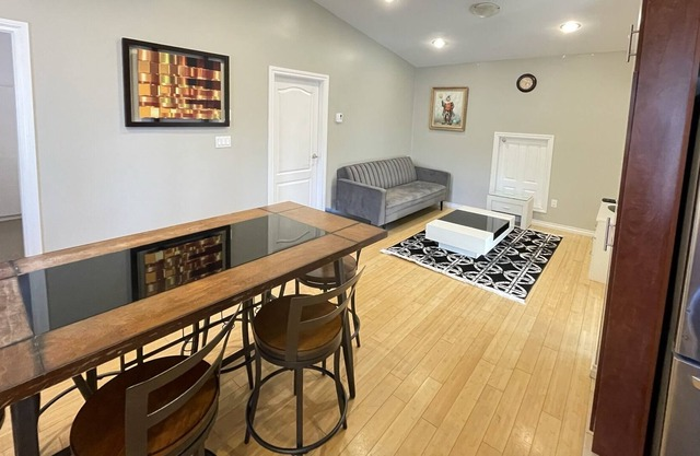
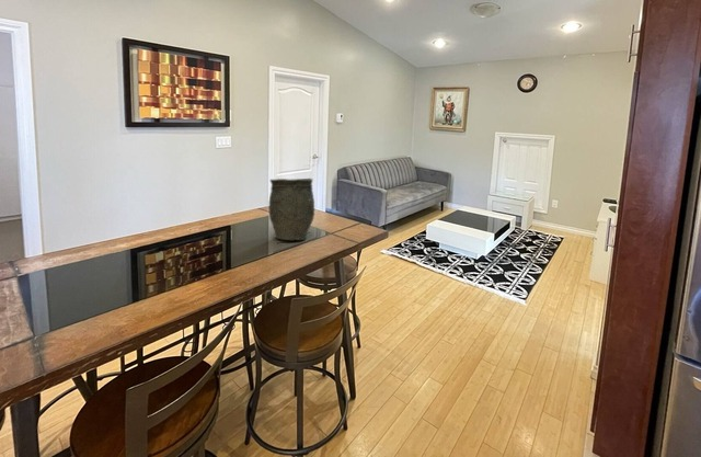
+ vase (291, 208)
